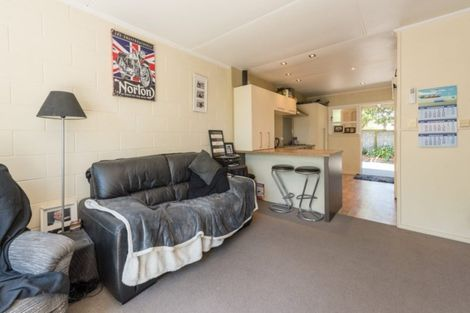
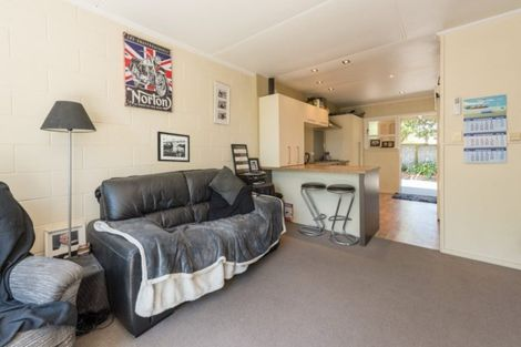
+ picture frame (174, 147)
